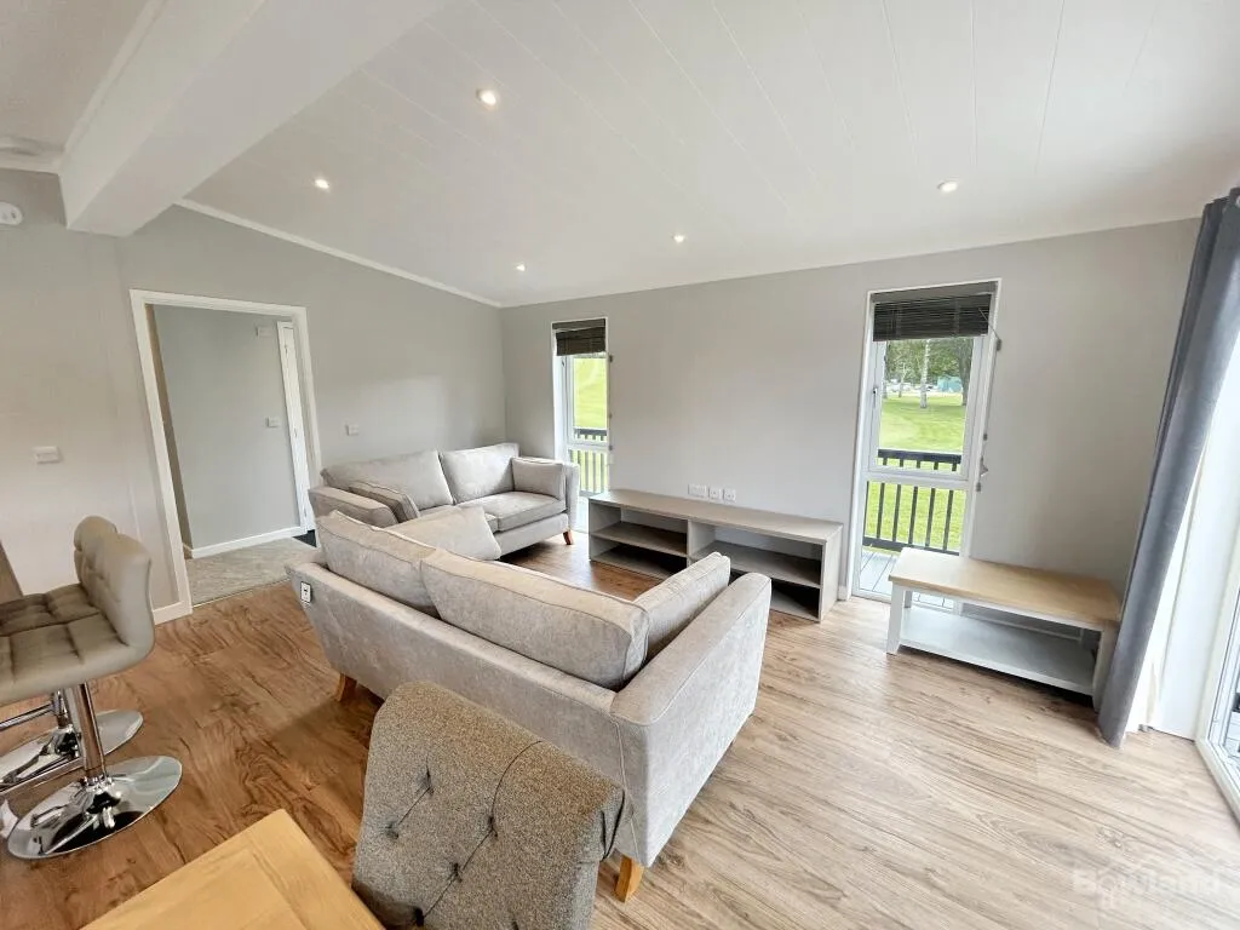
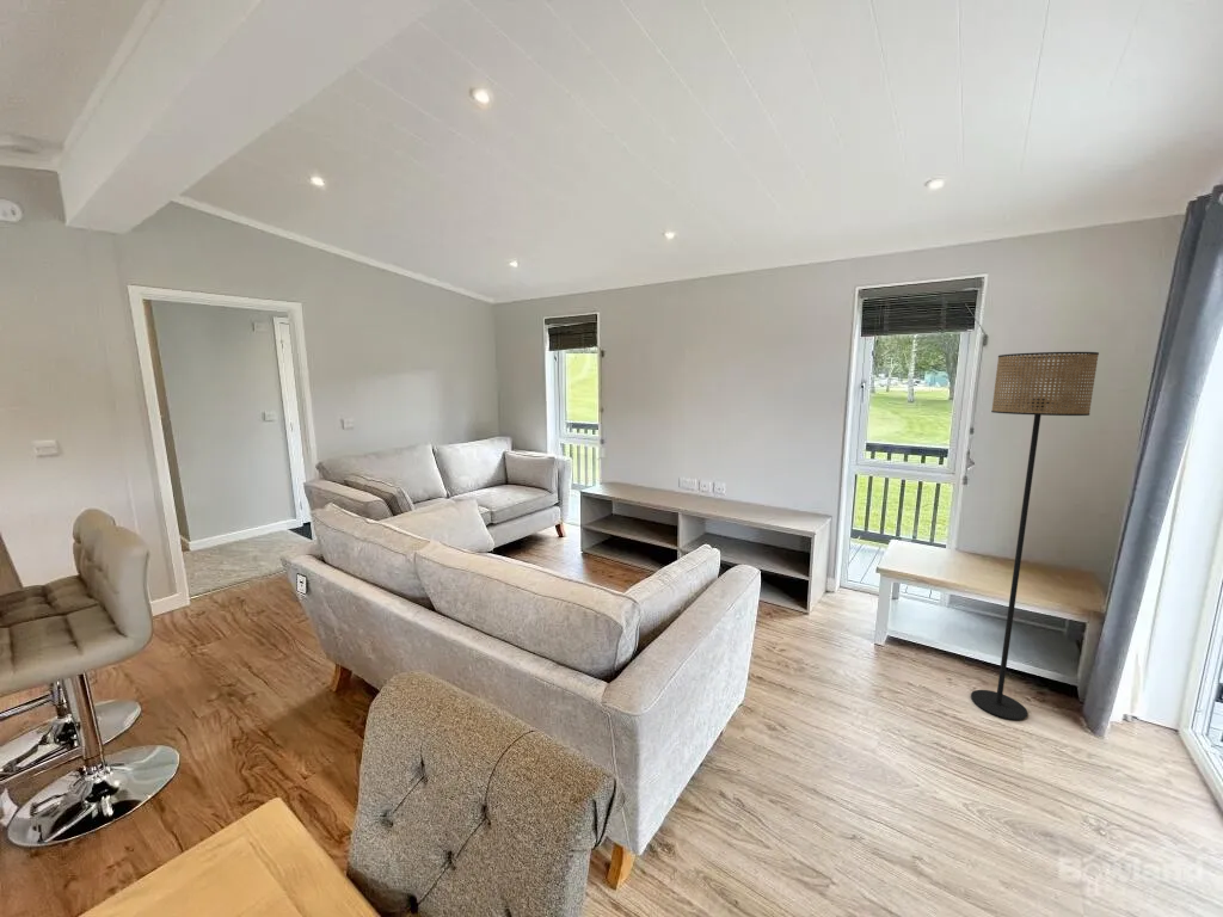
+ floor lamp (1020, 538)
